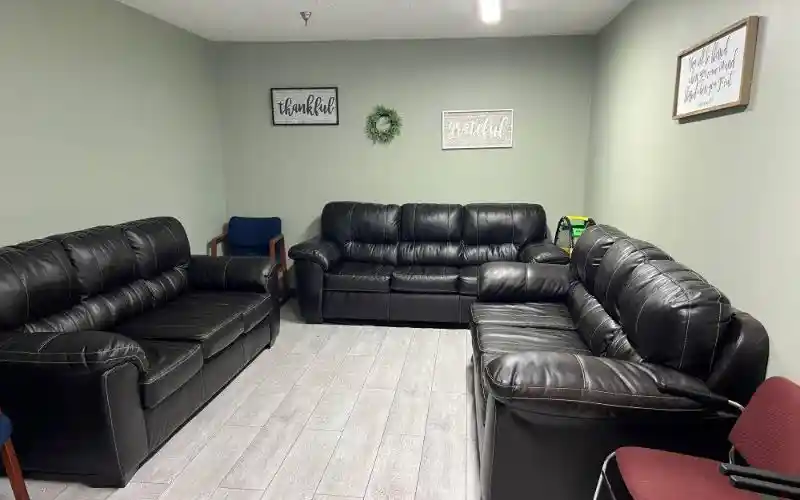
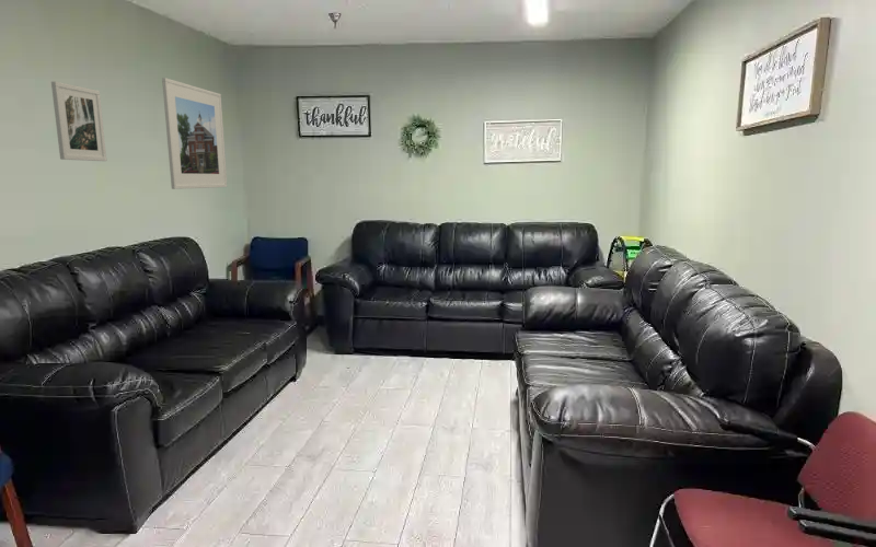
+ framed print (80, 124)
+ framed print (197, 138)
